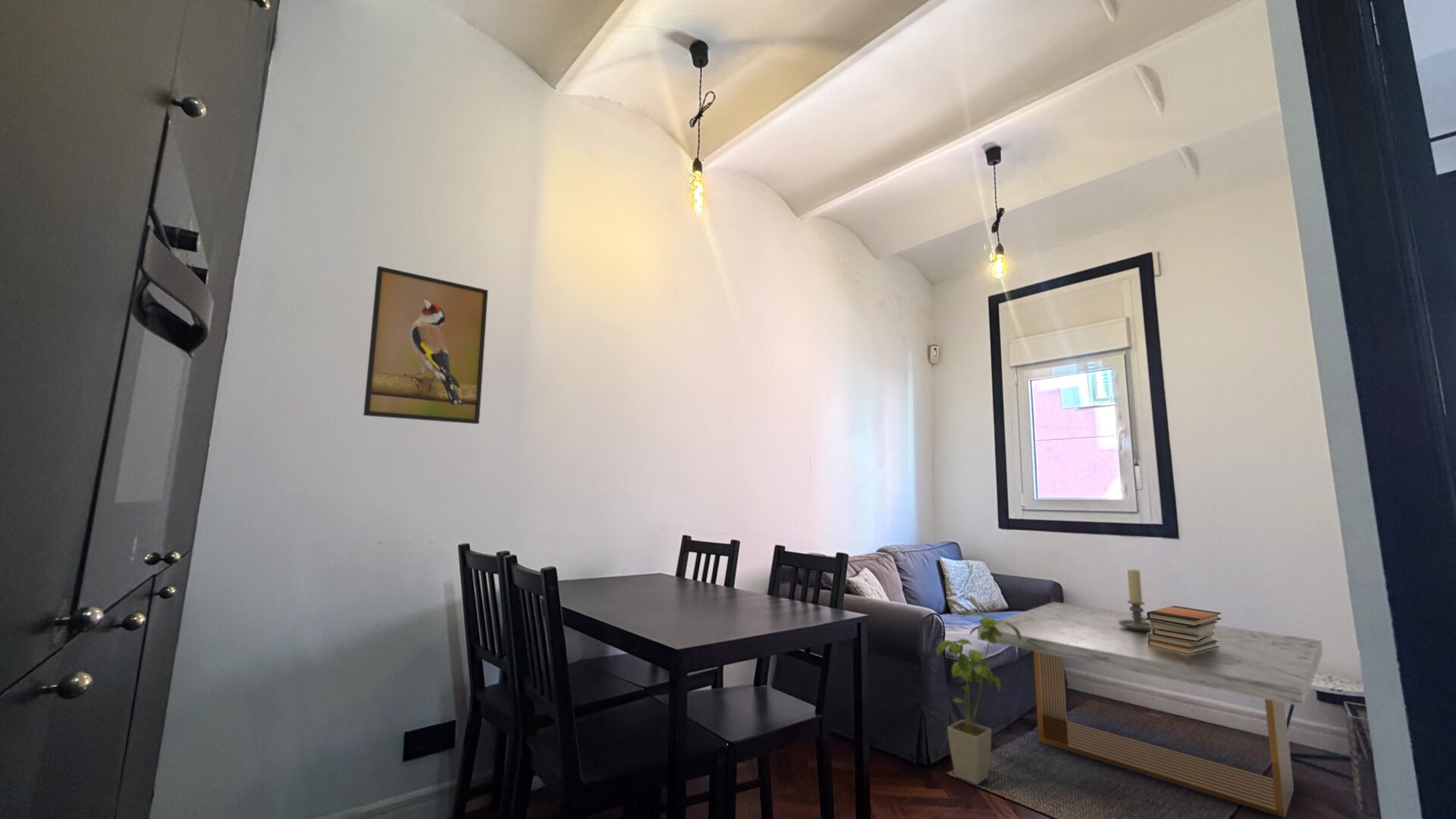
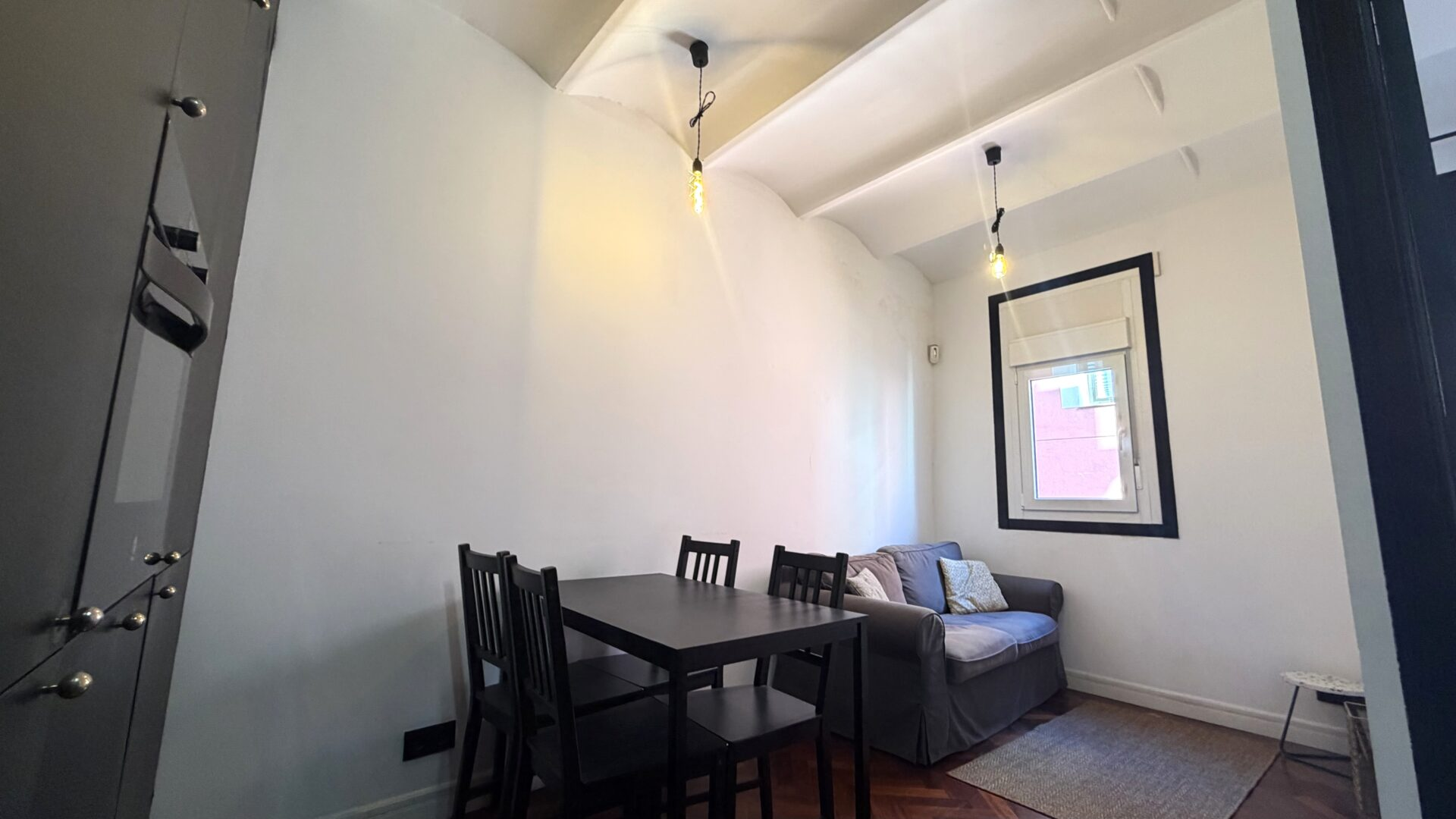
- candle holder (1137, 598)
- book stack (1184, 628)
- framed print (430, 348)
- house plant (979, 692)
- coffee table (1151, 675)
